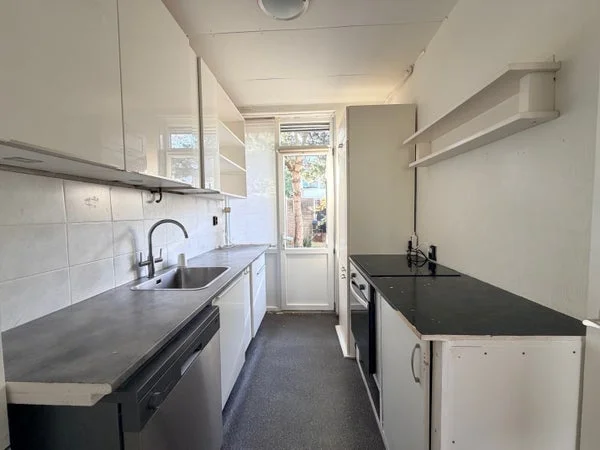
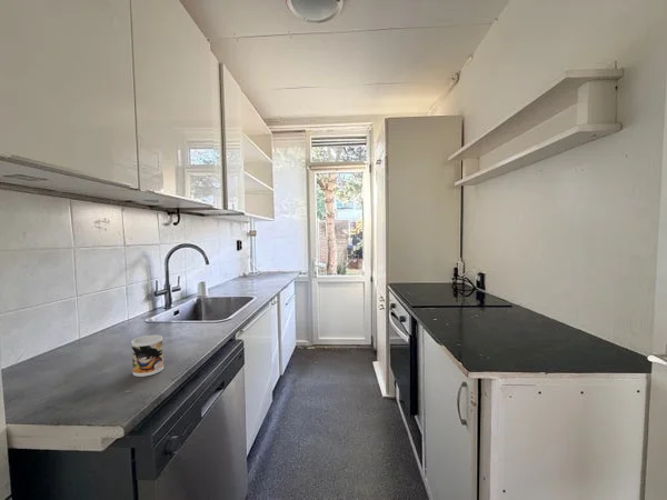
+ mug (149, 352)
